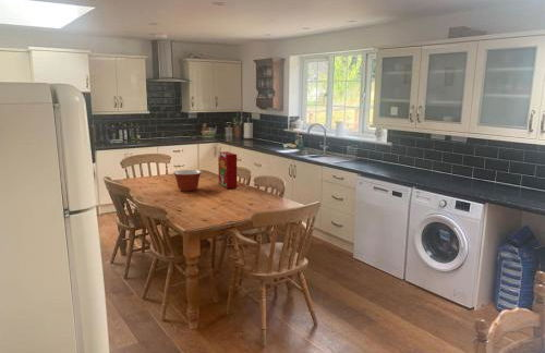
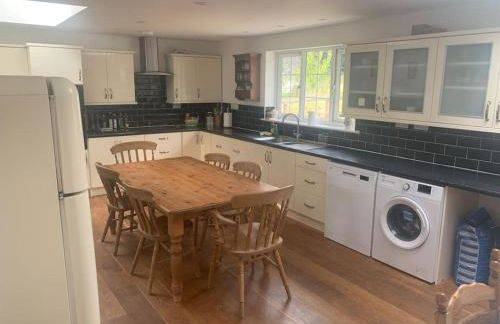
- cereal box (227, 169)
- mixing bowl (187, 181)
